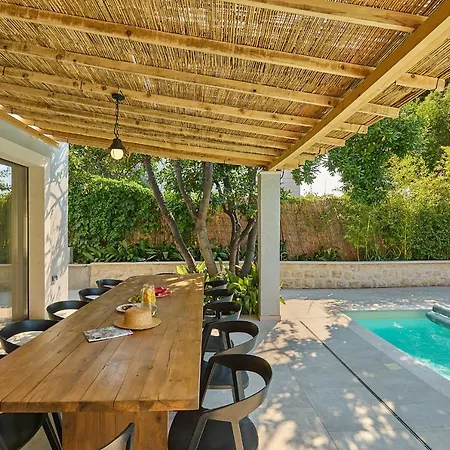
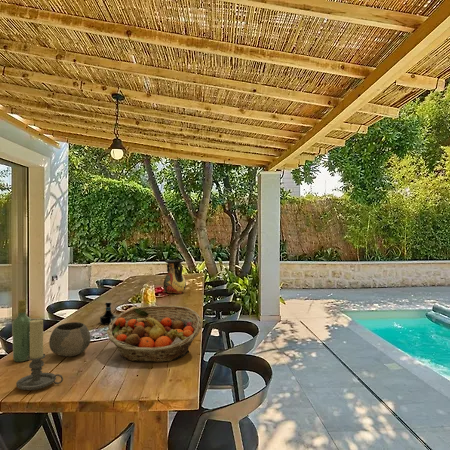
+ bowl (70, 339)
+ fruit basket (155, 332)
+ tequila bottle (108, 312)
+ wine bottle (22, 329)
+ vase (173, 276)
+ candle holder (40, 352)
